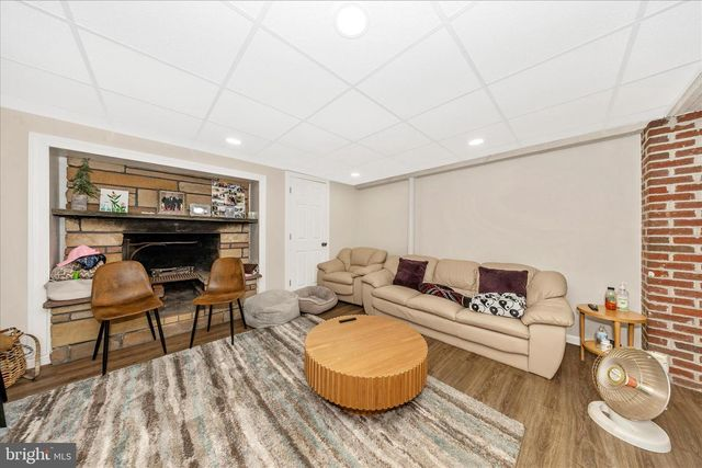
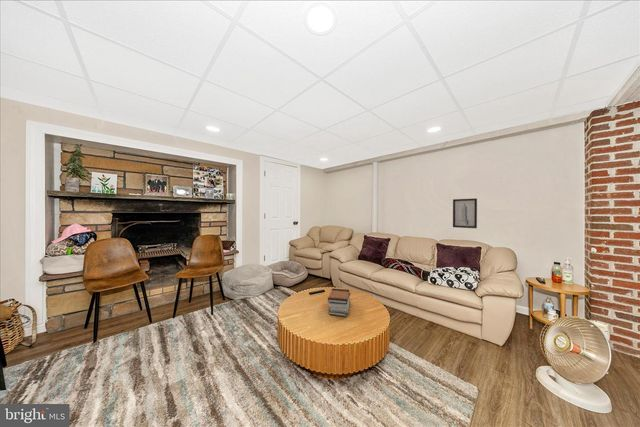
+ wall art (464, 213)
+ book stack (339, 301)
